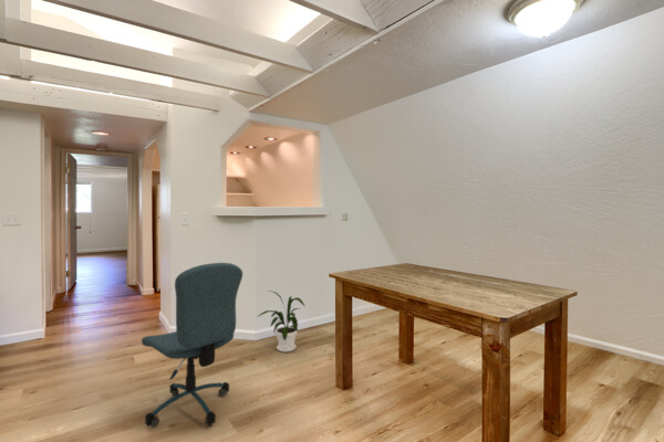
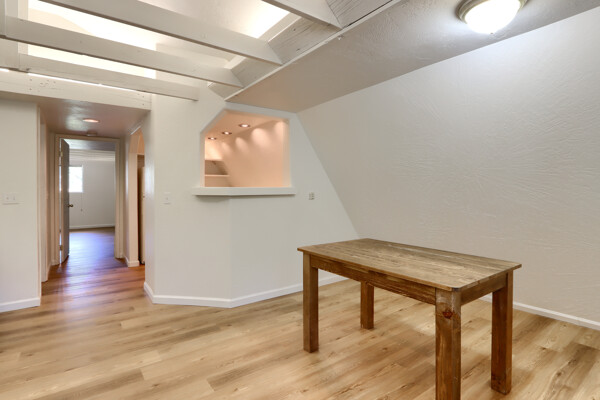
- office chair (191, 335)
- house plant (283, 319)
